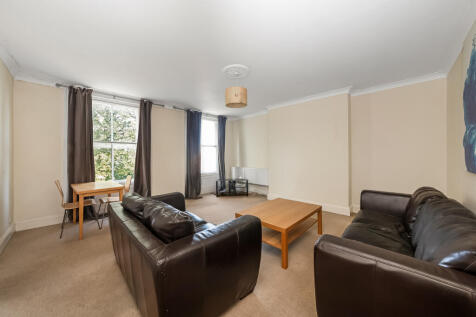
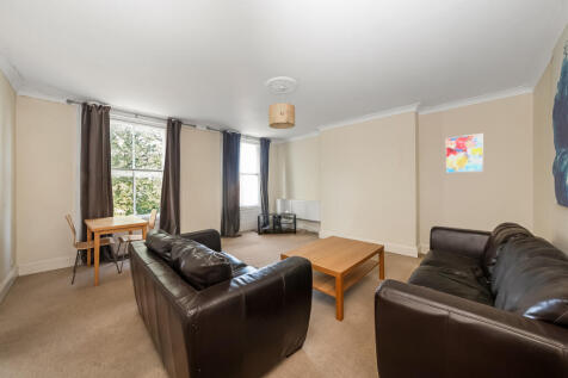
+ wall art (463, 154)
